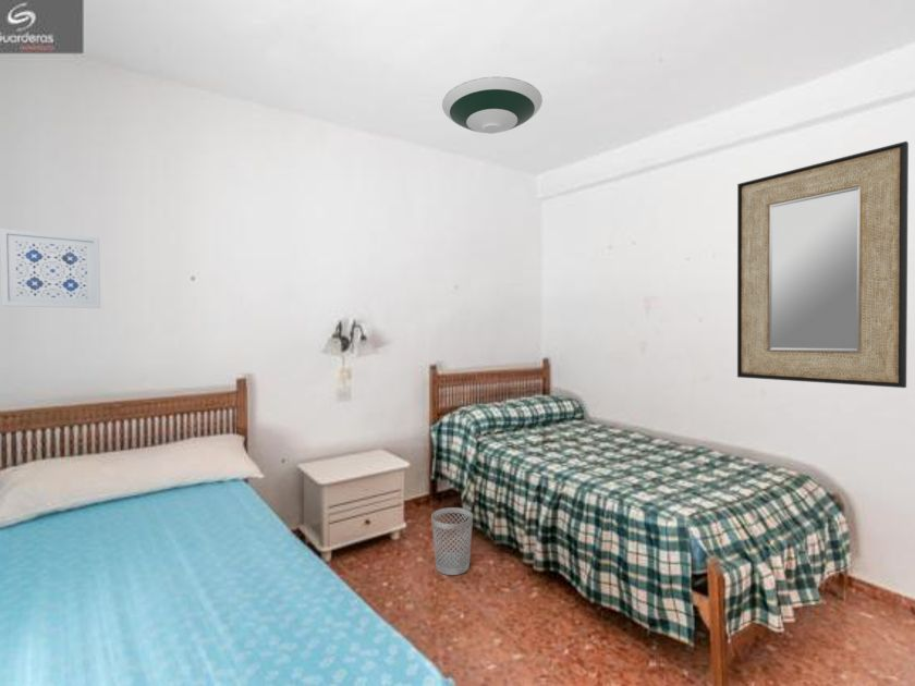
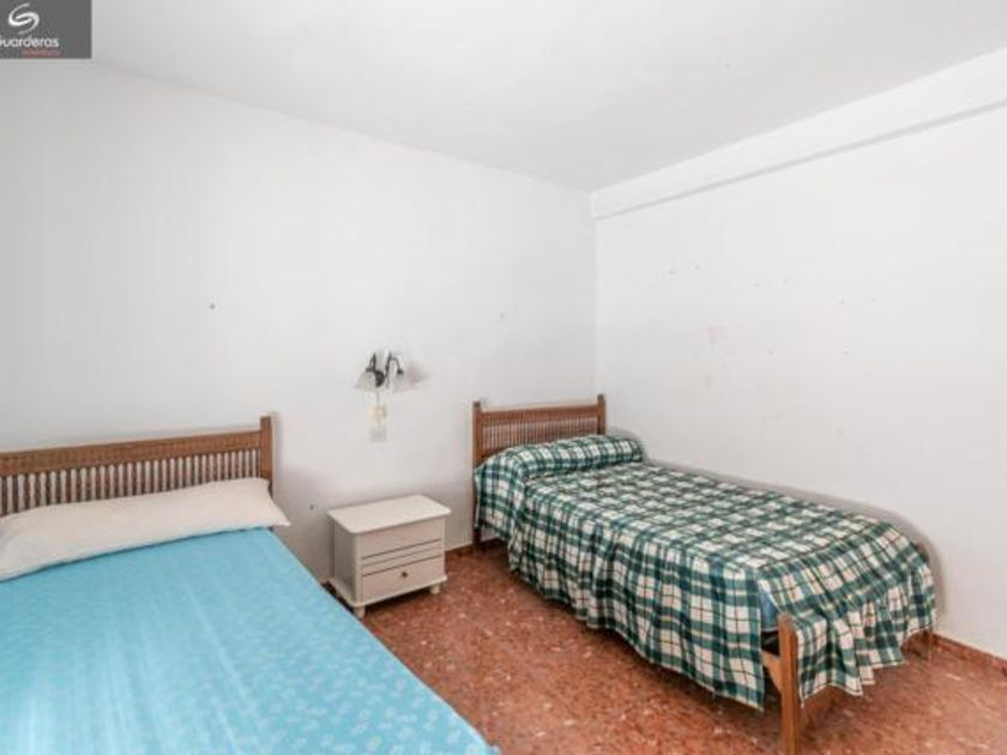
- wall art (52, 270)
- home mirror (812, 273)
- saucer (491, 117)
- wastebasket (452, 540)
